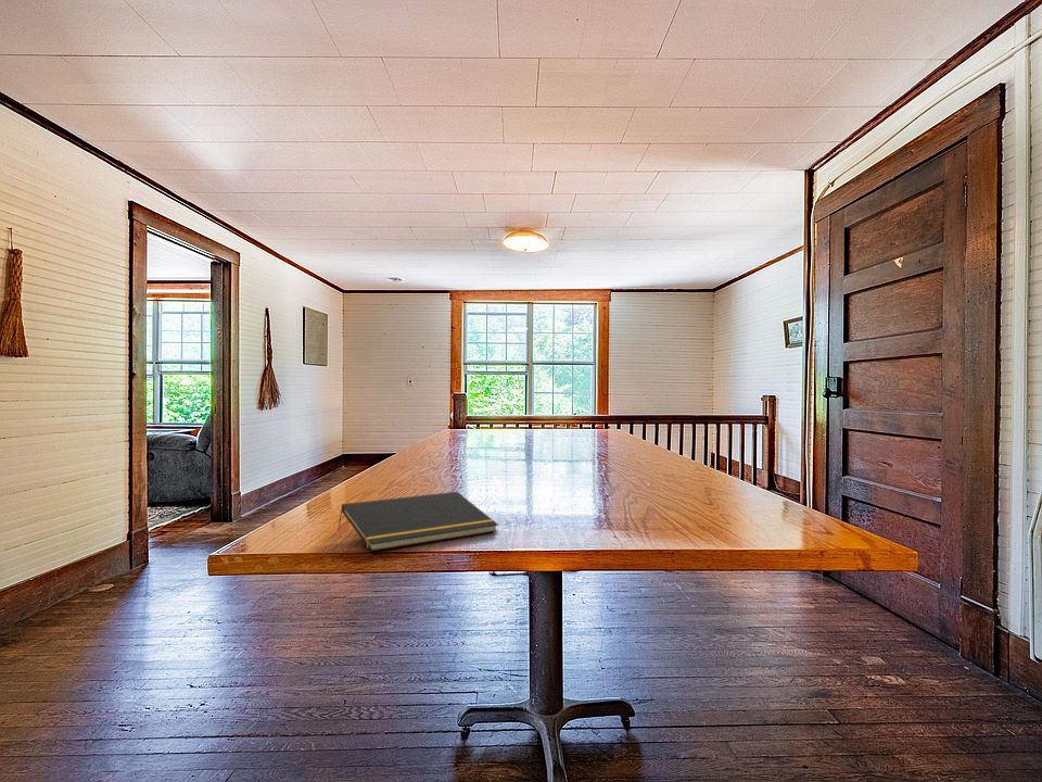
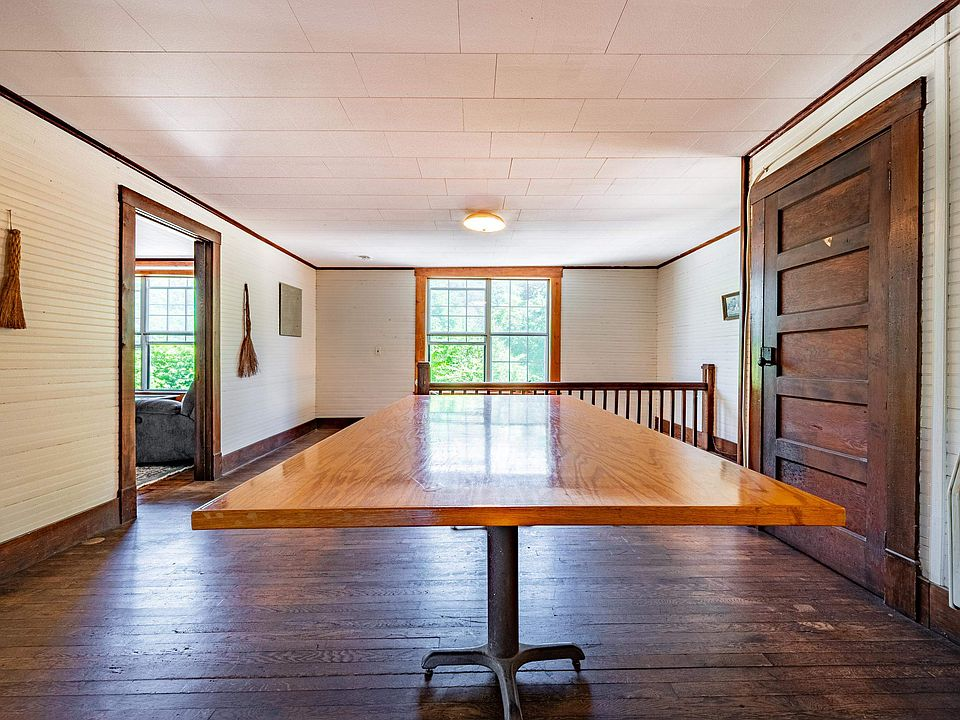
- notepad (419, 517)
